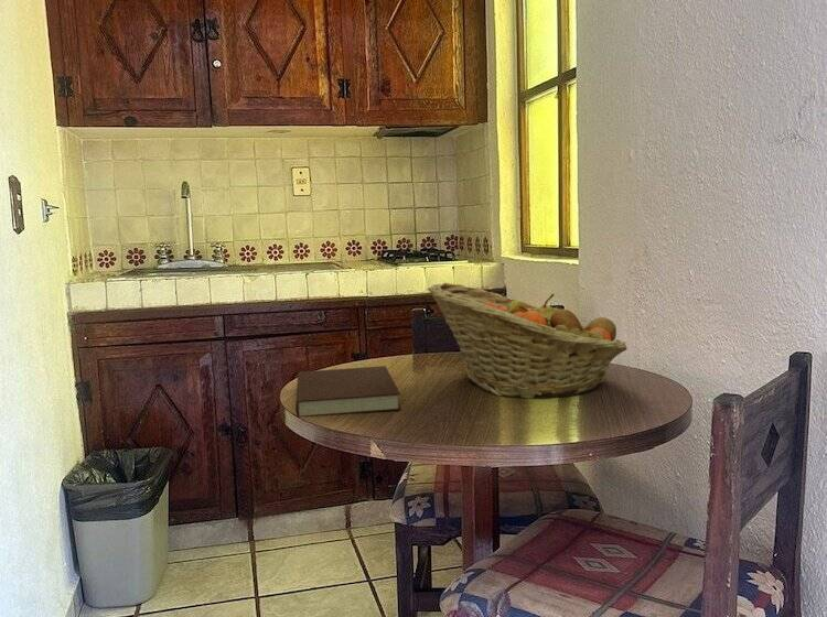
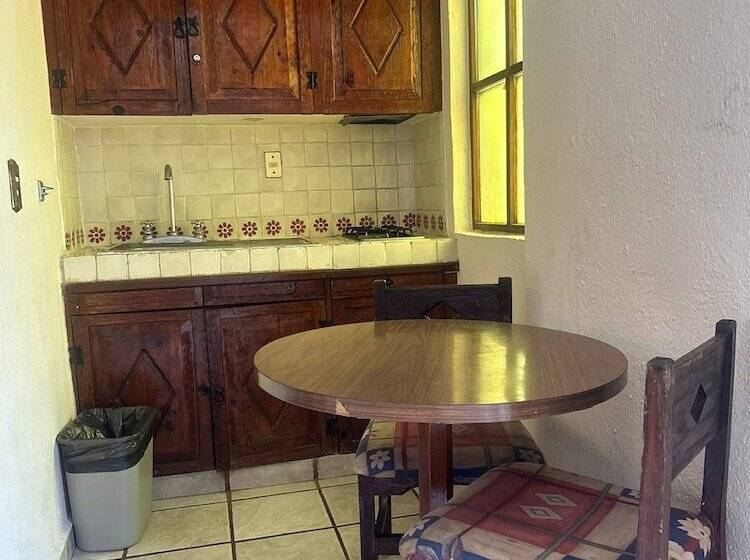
- fruit basket (523, 332)
- notebook (345, 389)
